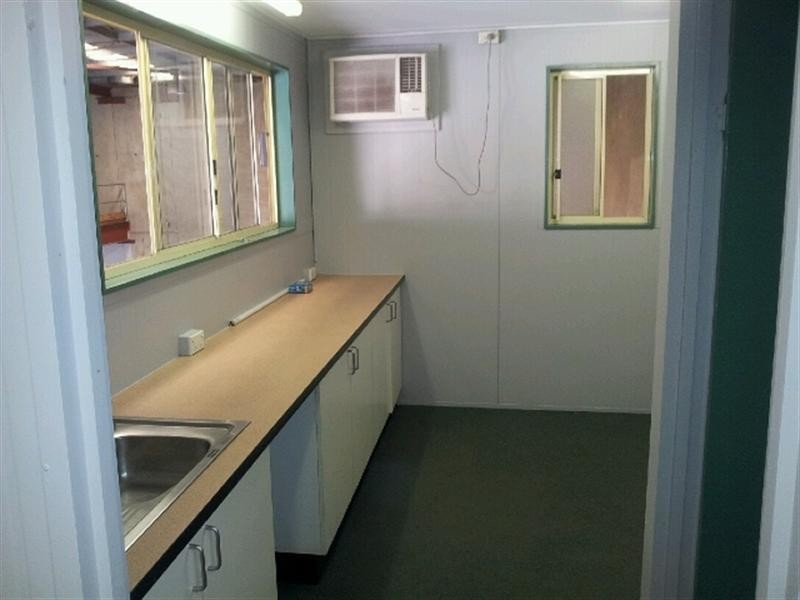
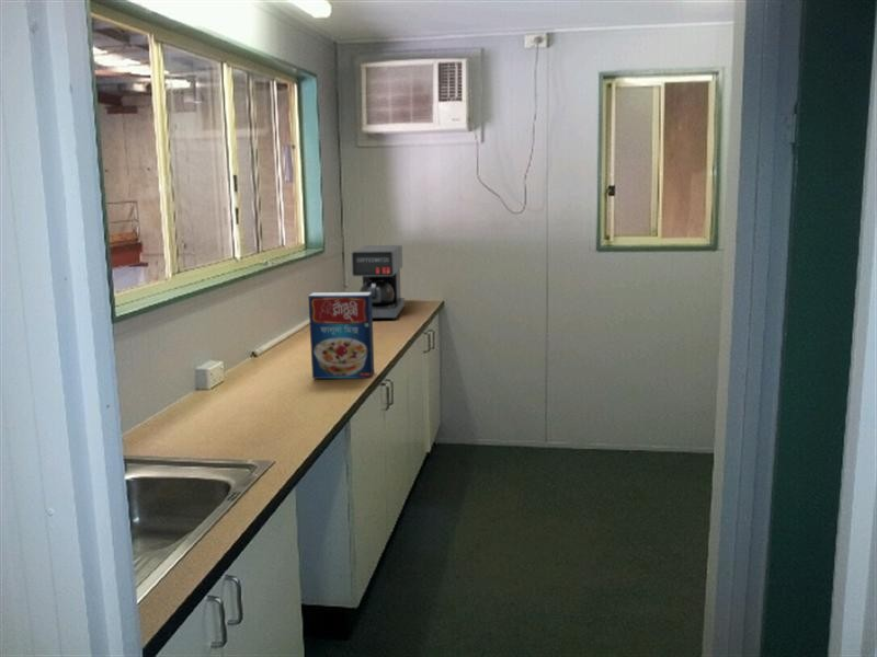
+ coffee maker (378, 280)
+ cereal box (342, 335)
